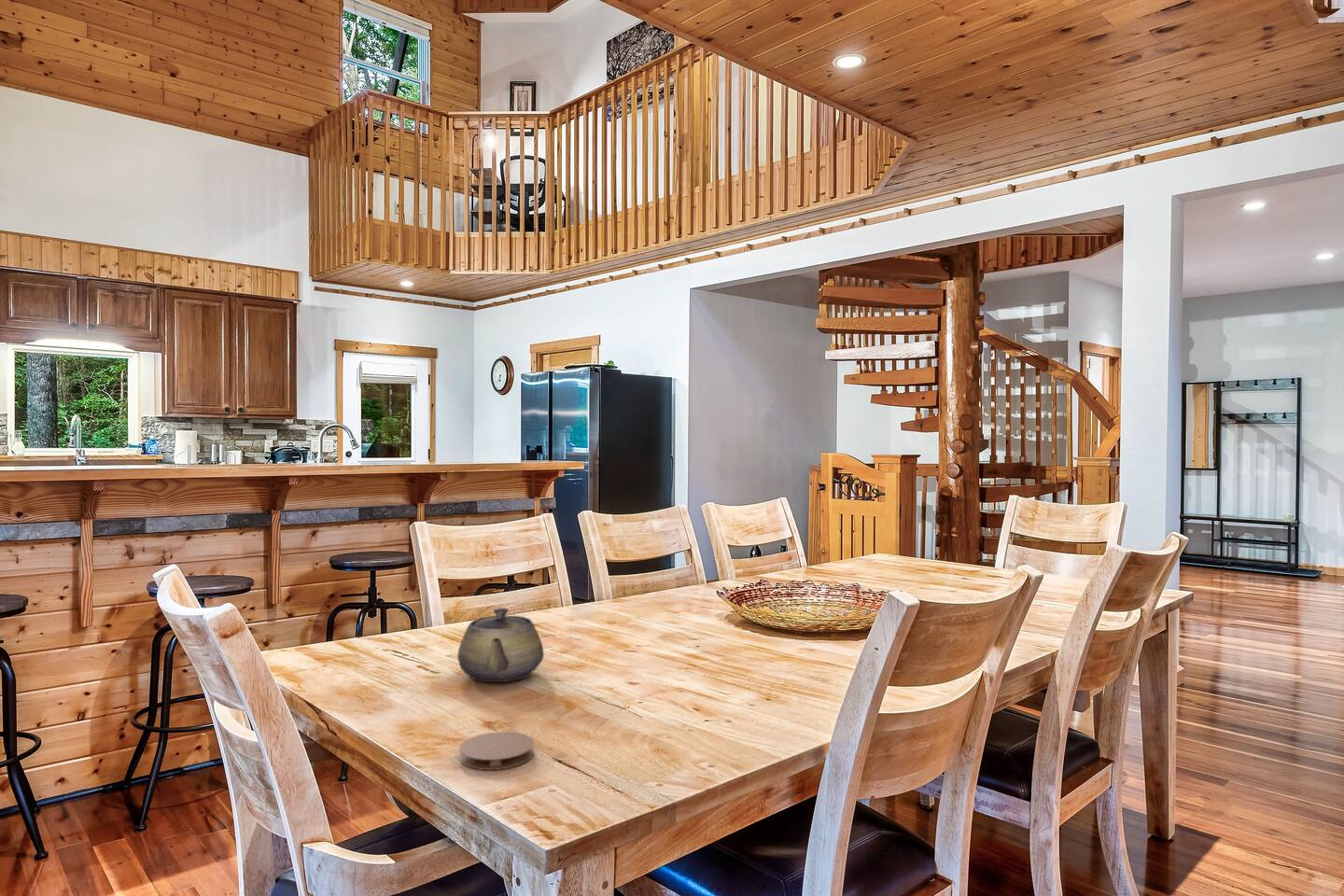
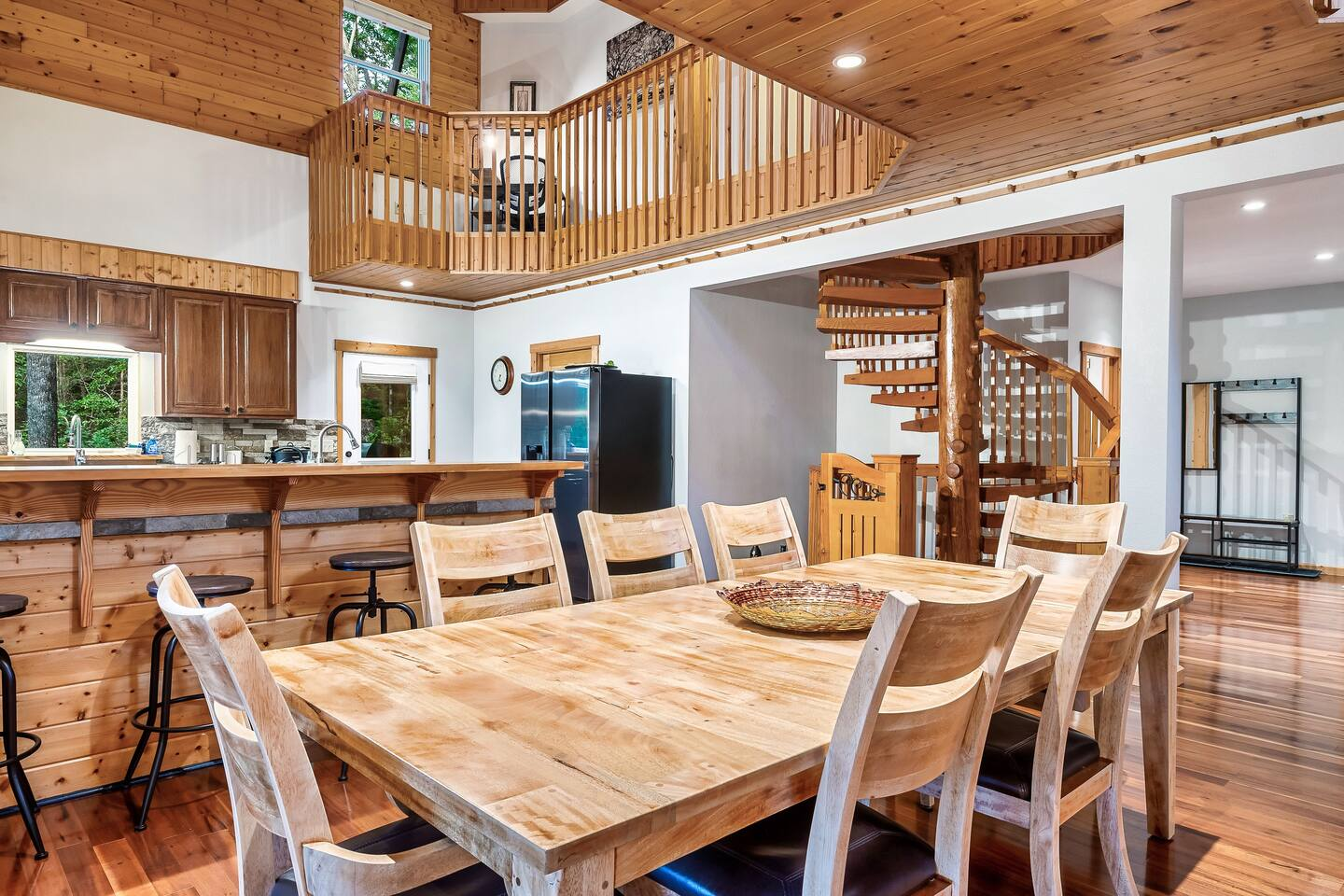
- teapot (500, 642)
- coaster (497, 749)
